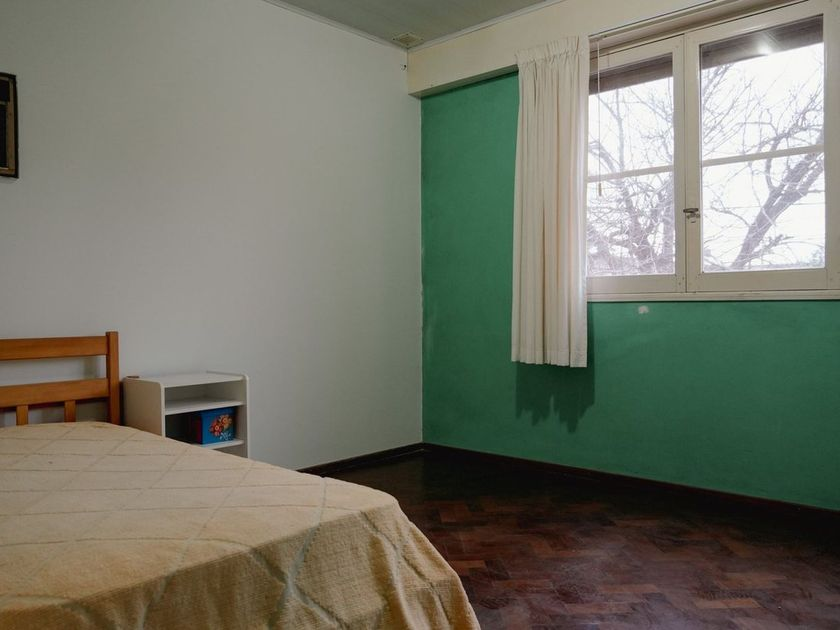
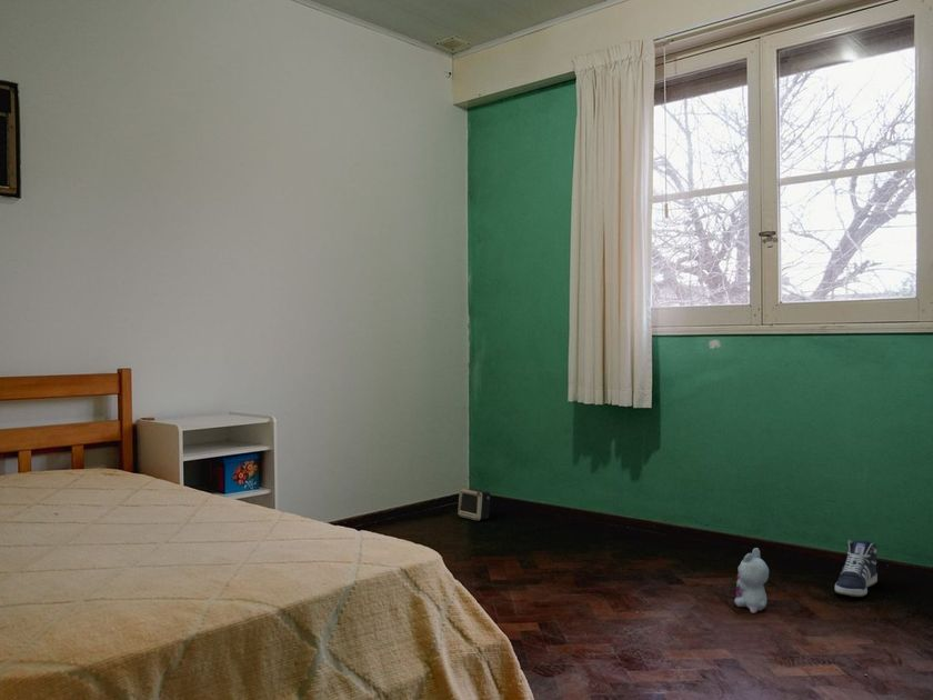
+ plush toy (752, 578)
+ sneaker (855, 566)
+ speaker (474, 503)
